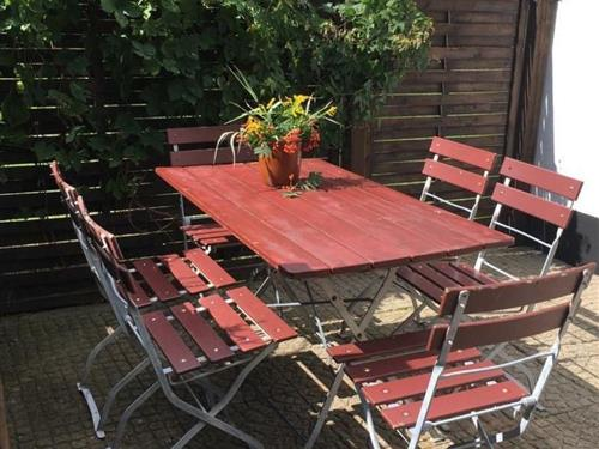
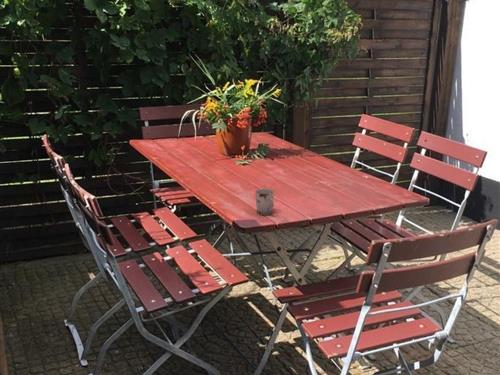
+ cup (266, 203)
